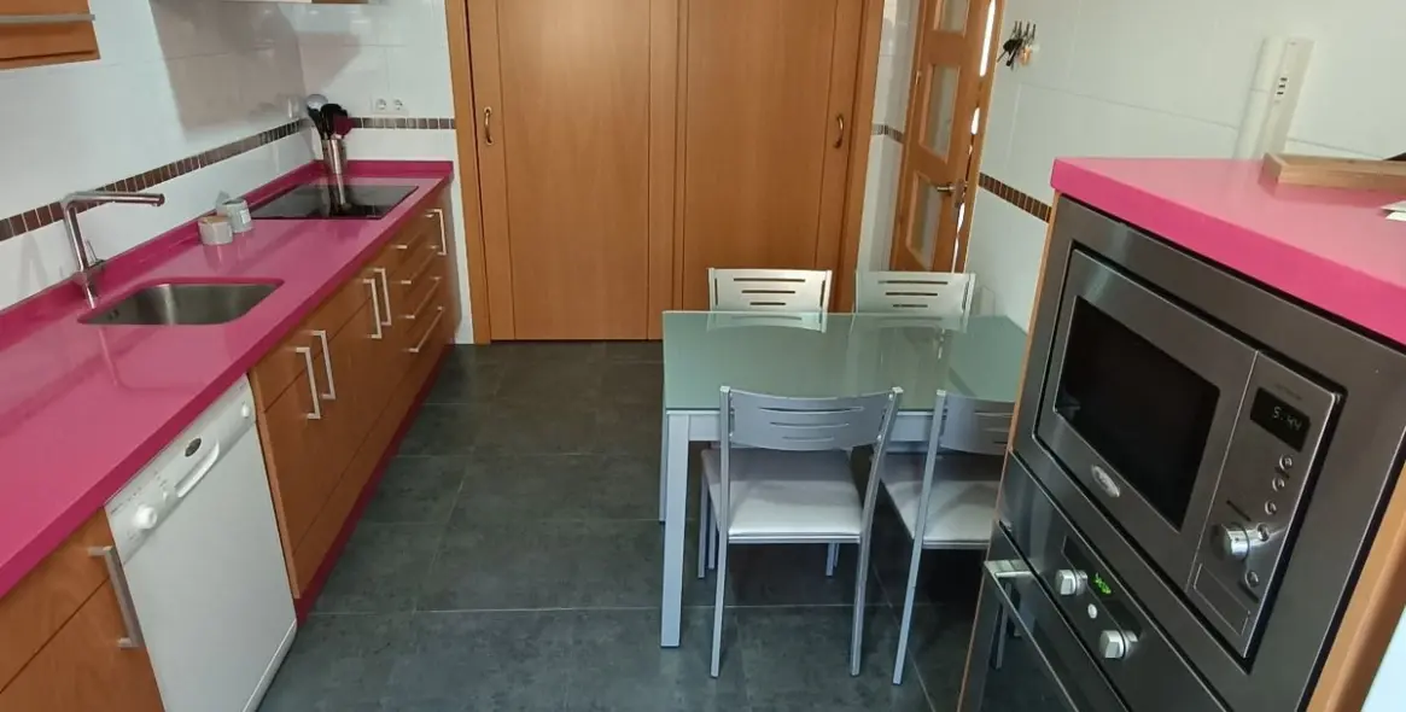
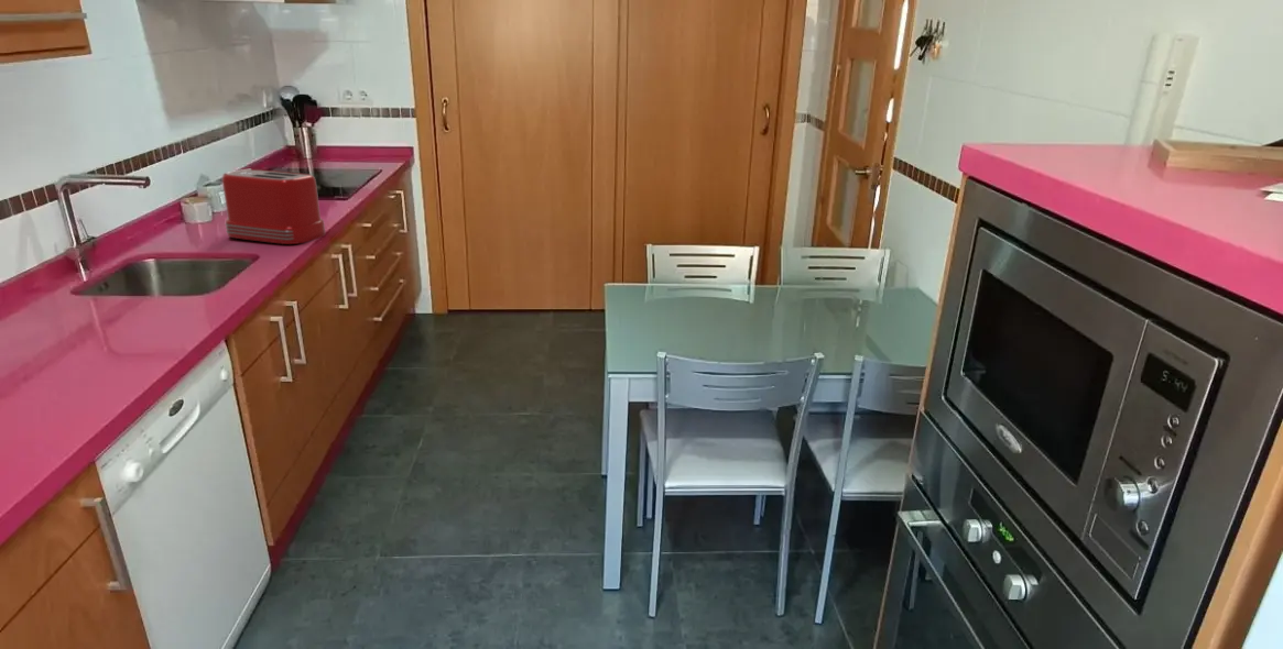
+ toaster (272, 205)
